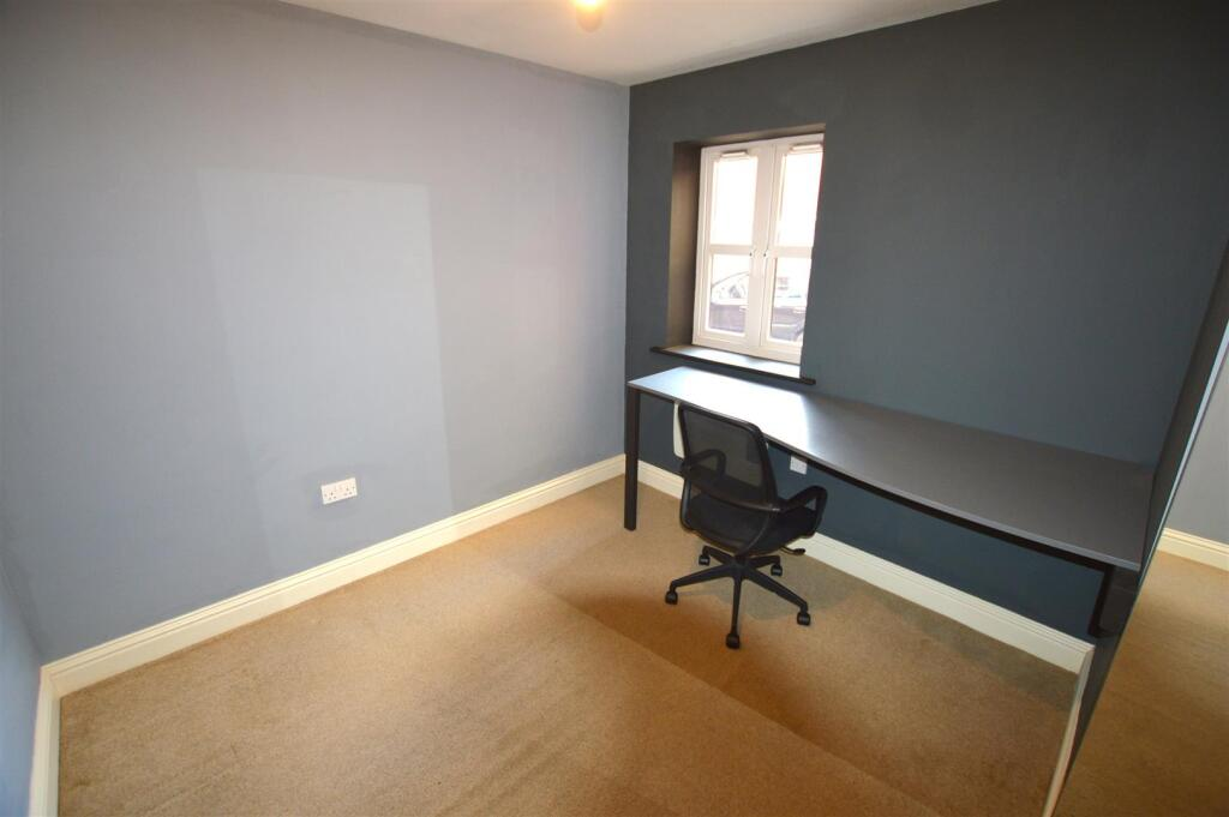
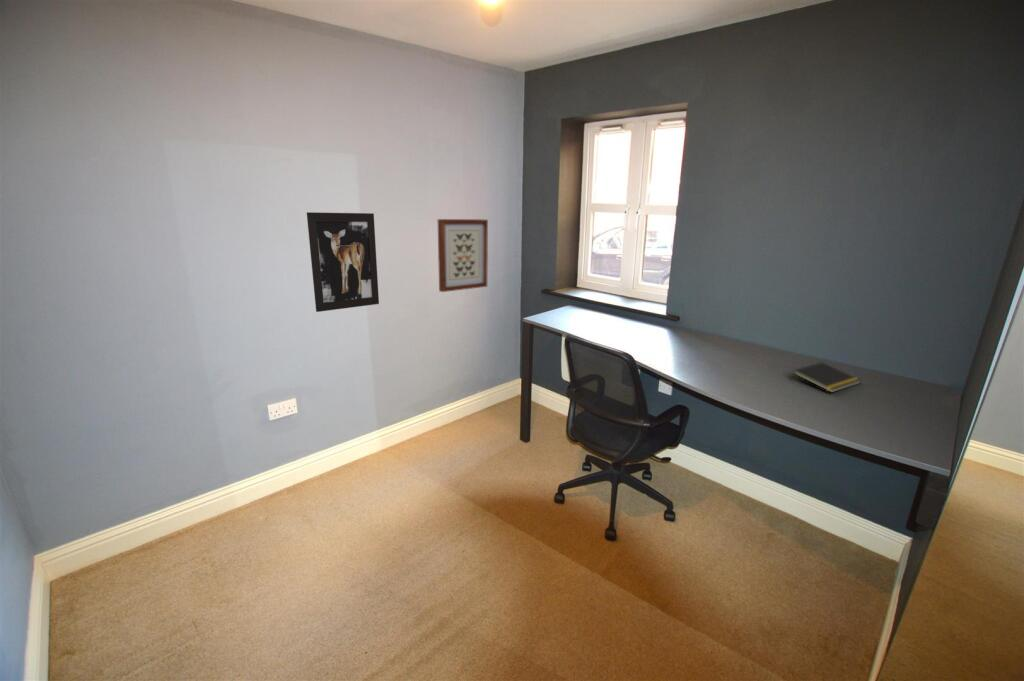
+ notepad (826, 376)
+ wall art (345, 261)
+ wall art (463, 254)
